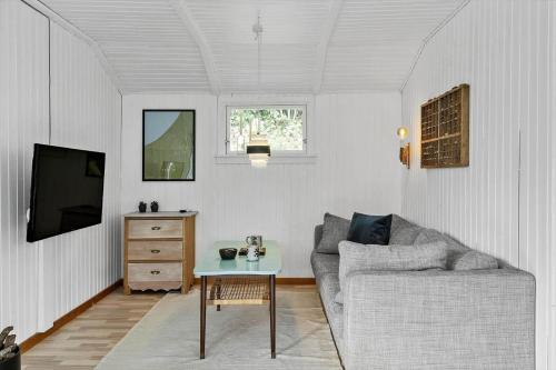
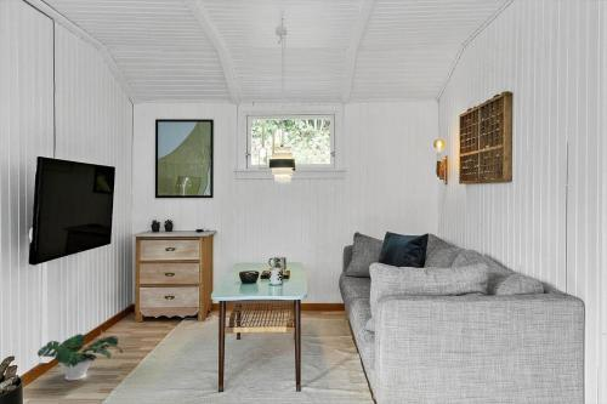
+ potted plant (79, 360)
